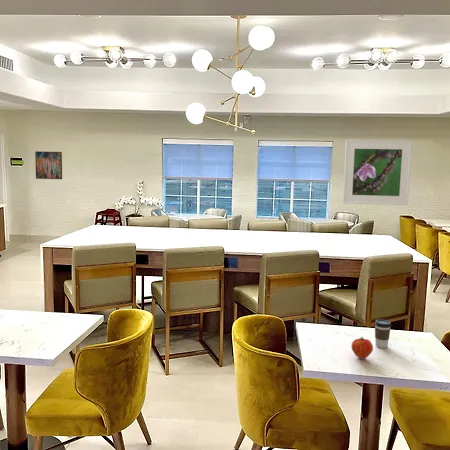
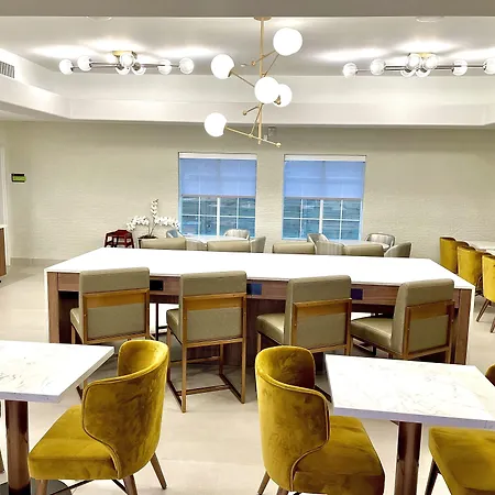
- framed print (376, 172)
- coffee cup (382, 333)
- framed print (48, 165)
- fruit (362, 347)
